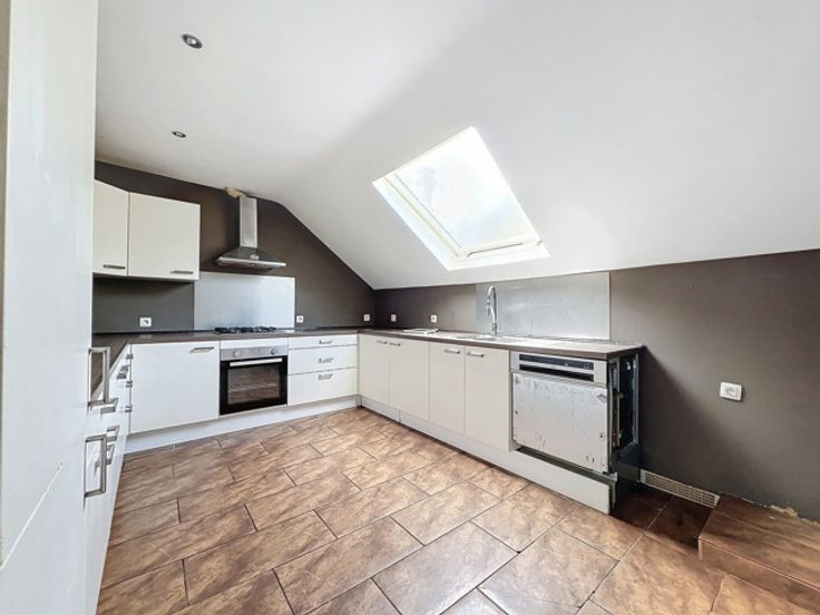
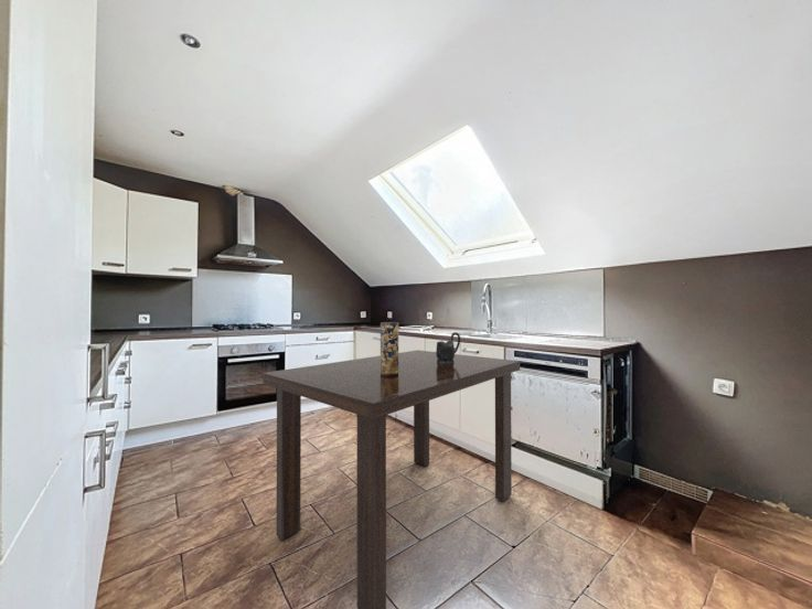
+ dining table (414, 440)
+ vase (389, 348)
+ pitcher (449, 346)
